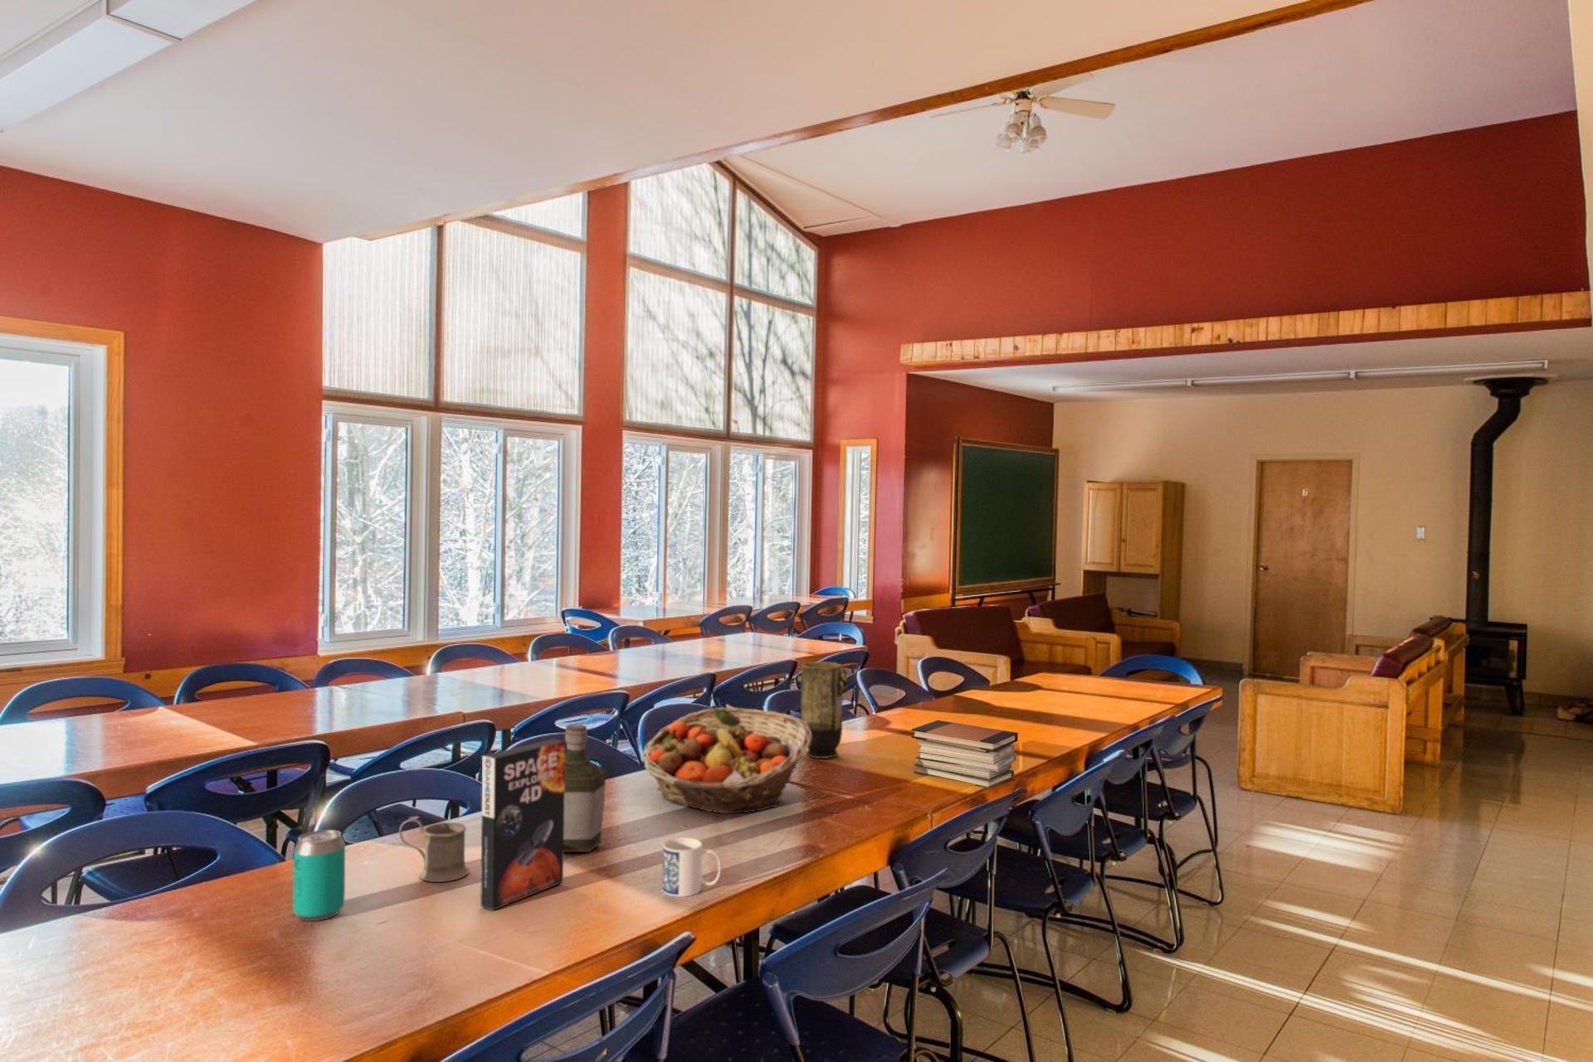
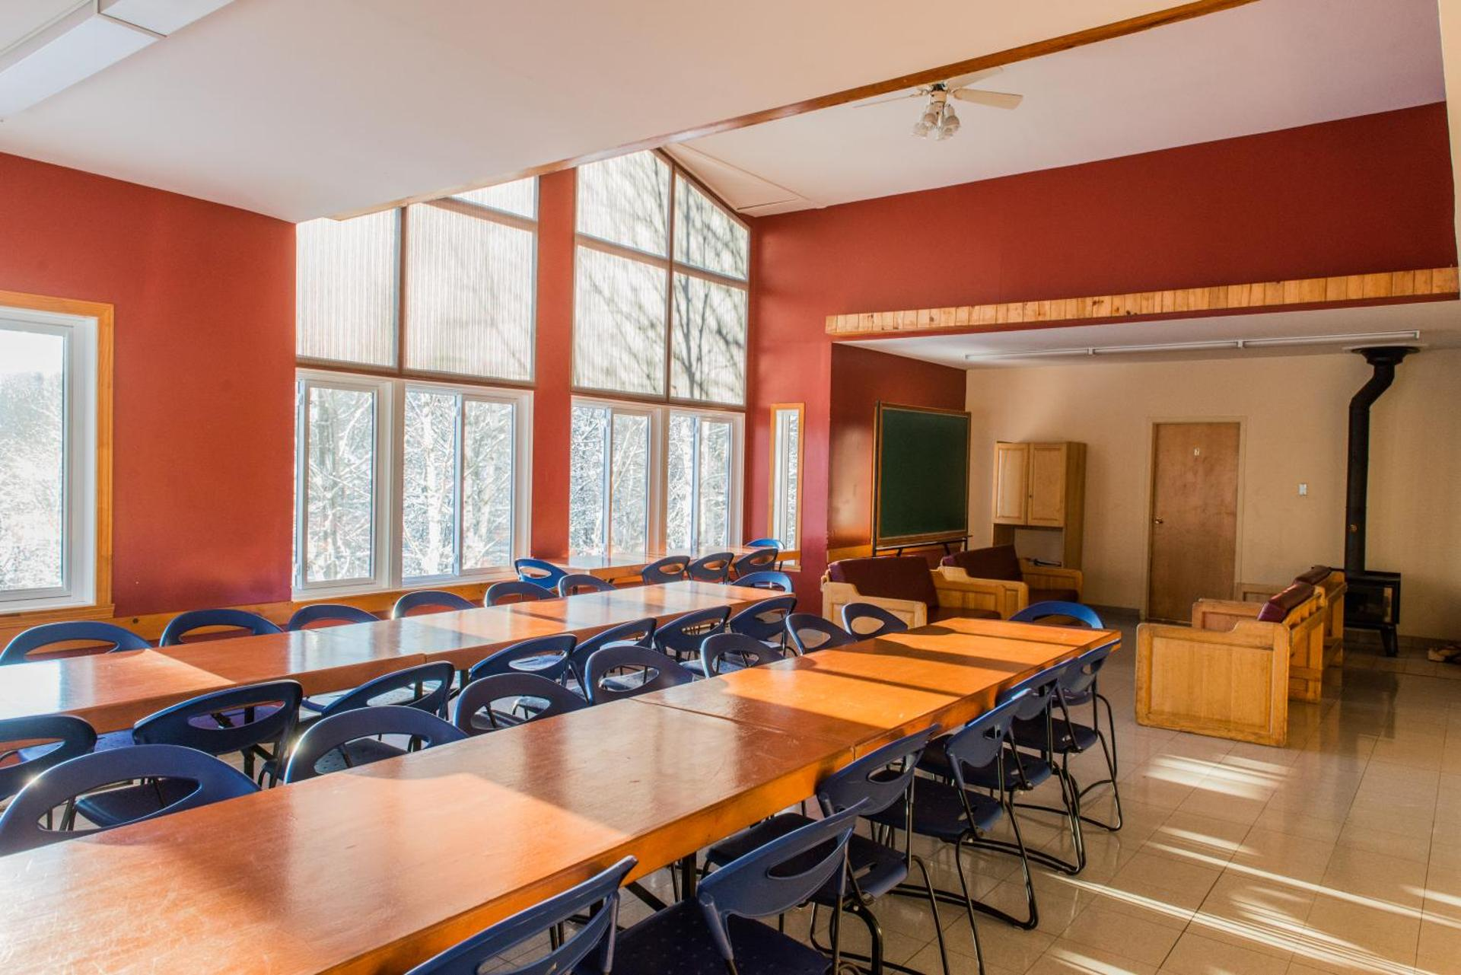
- mug (433, 845)
- book stack (964, 753)
- mug (692, 866)
- game box (523, 820)
- bottle (575, 786)
- fruit basket (726, 757)
- beverage can (319, 875)
- vase (822, 710)
